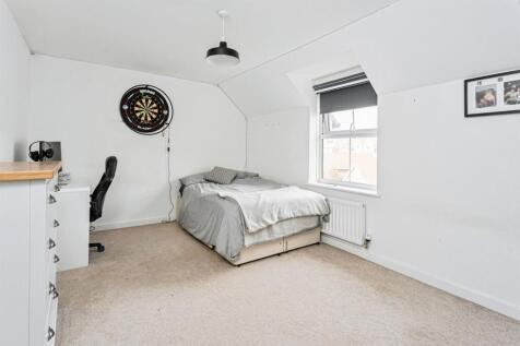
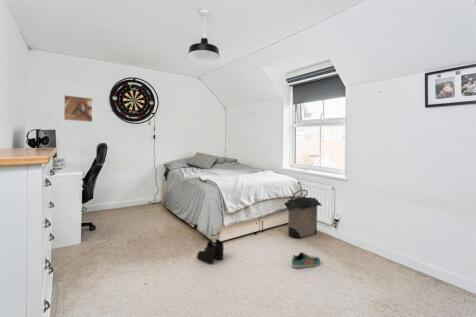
+ boots (210, 248)
+ laundry hamper (302, 211)
+ sneaker (306, 259)
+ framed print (78, 108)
